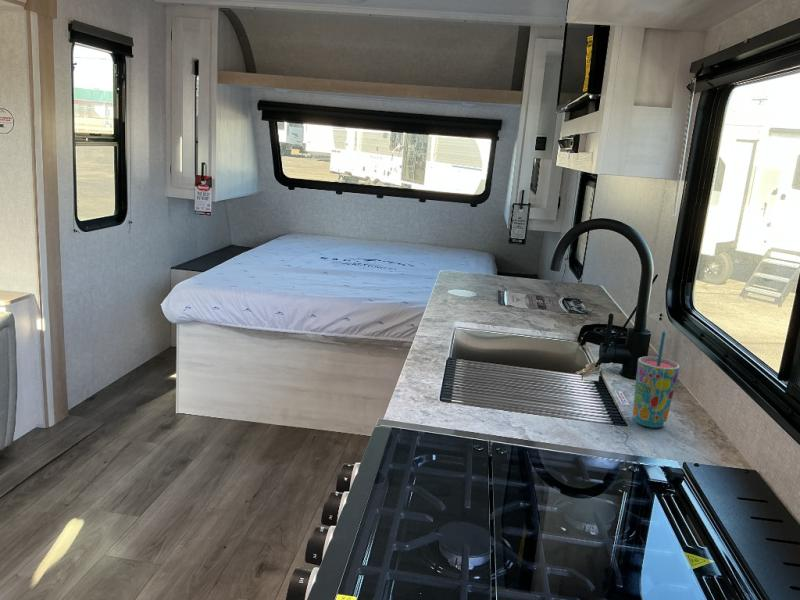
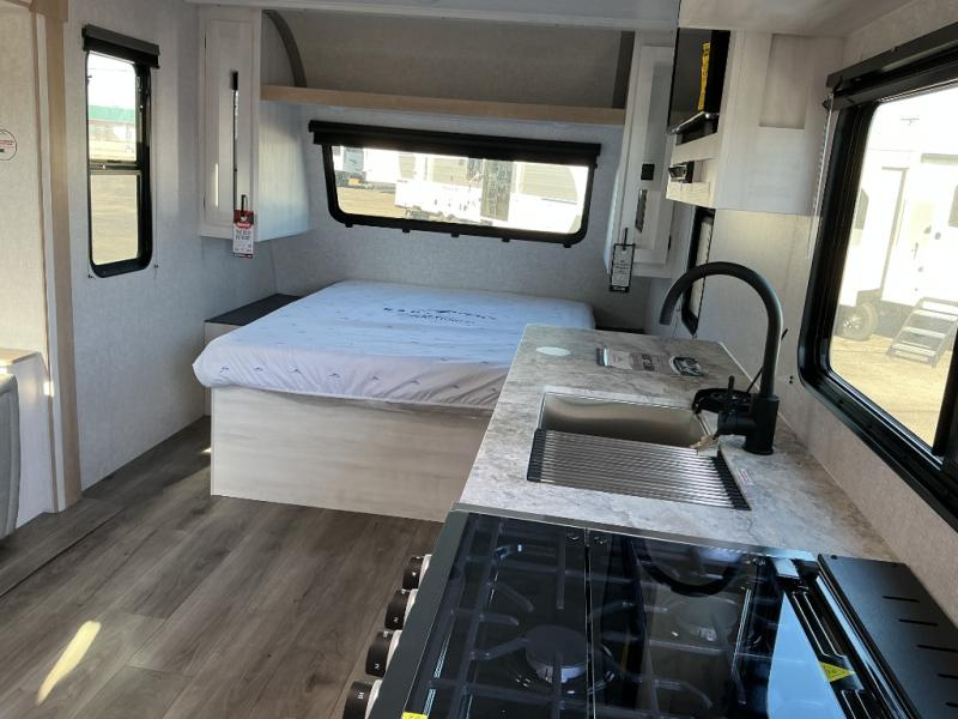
- cup (656, 378)
